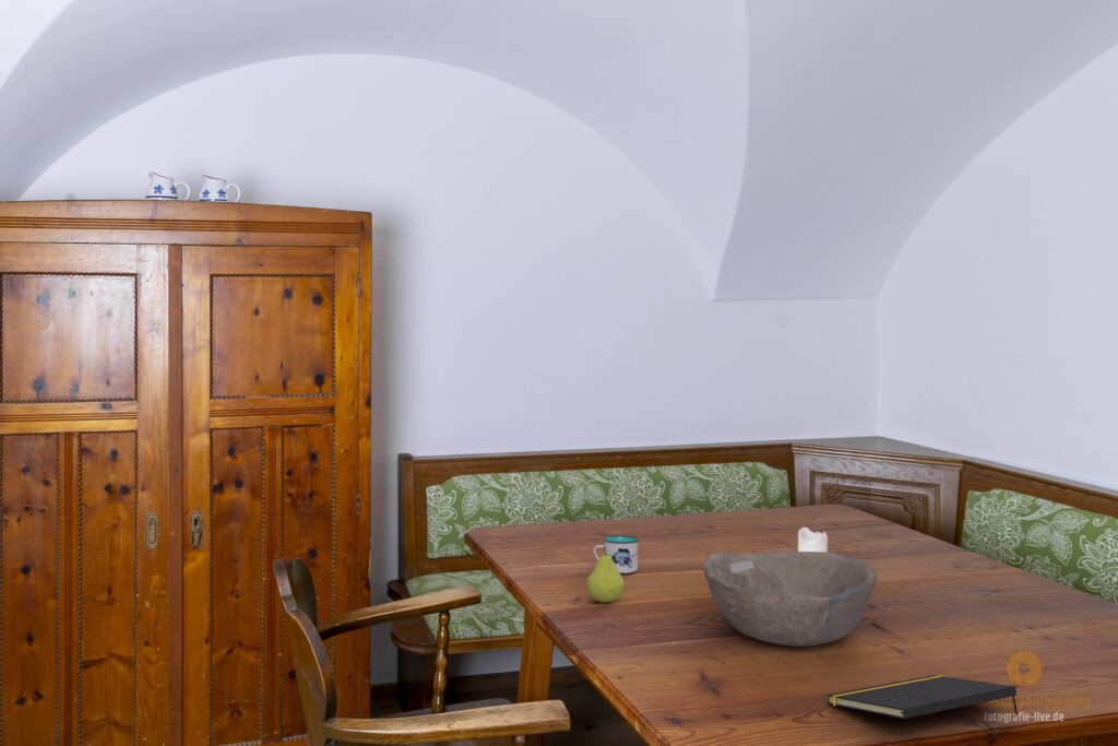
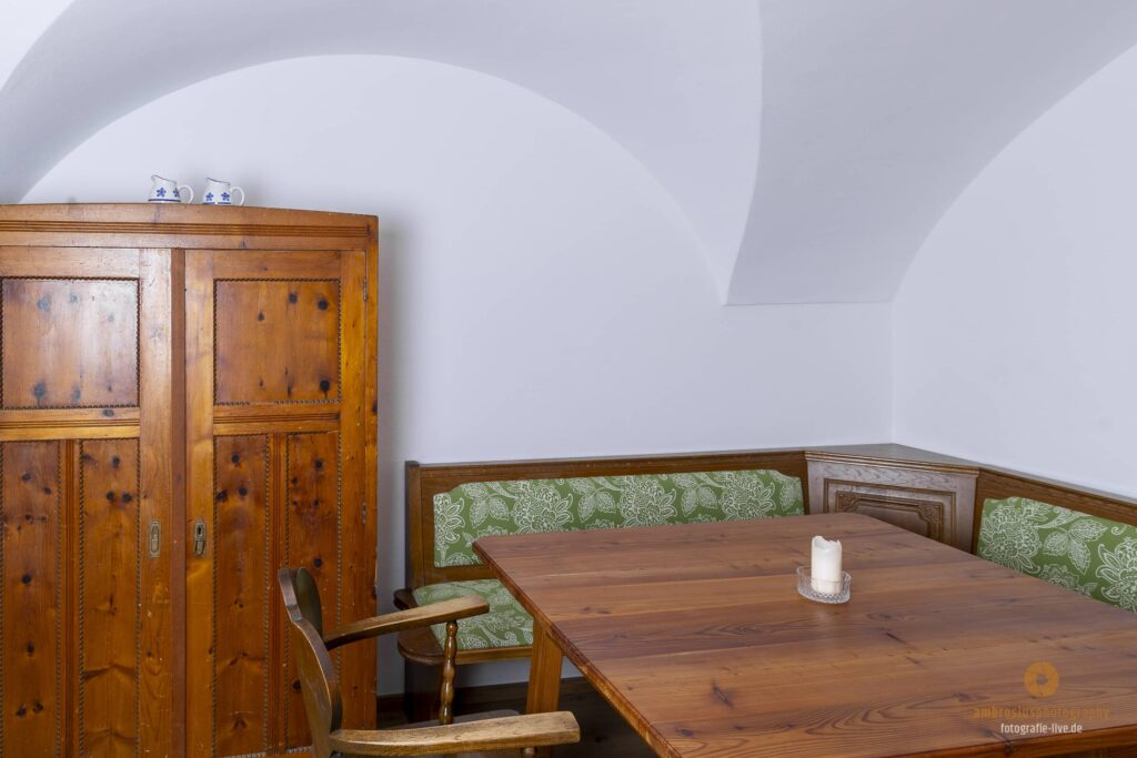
- notepad (919, 695)
- fruit (605, 573)
- bowl (787, 597)
- mug (616, 554)
